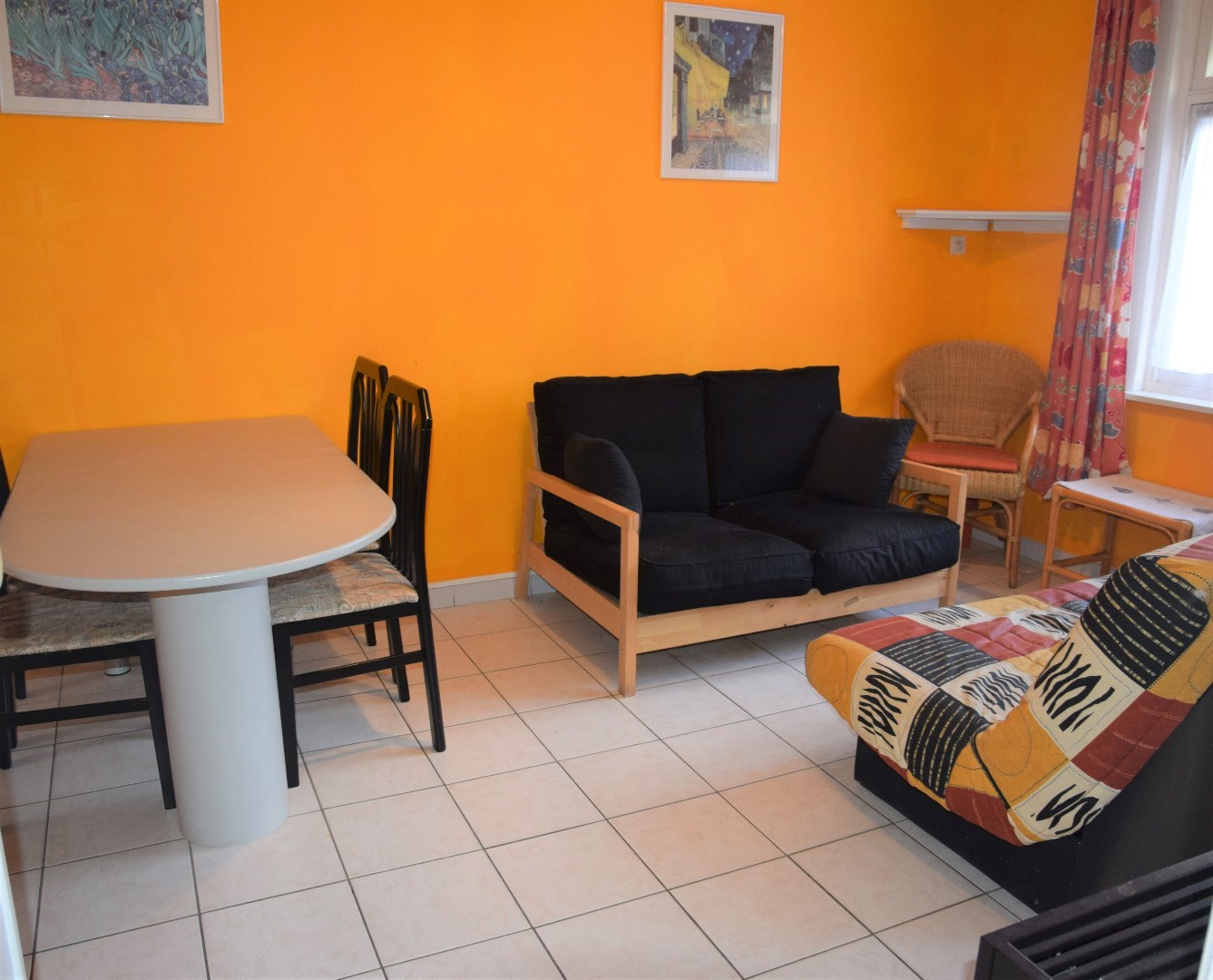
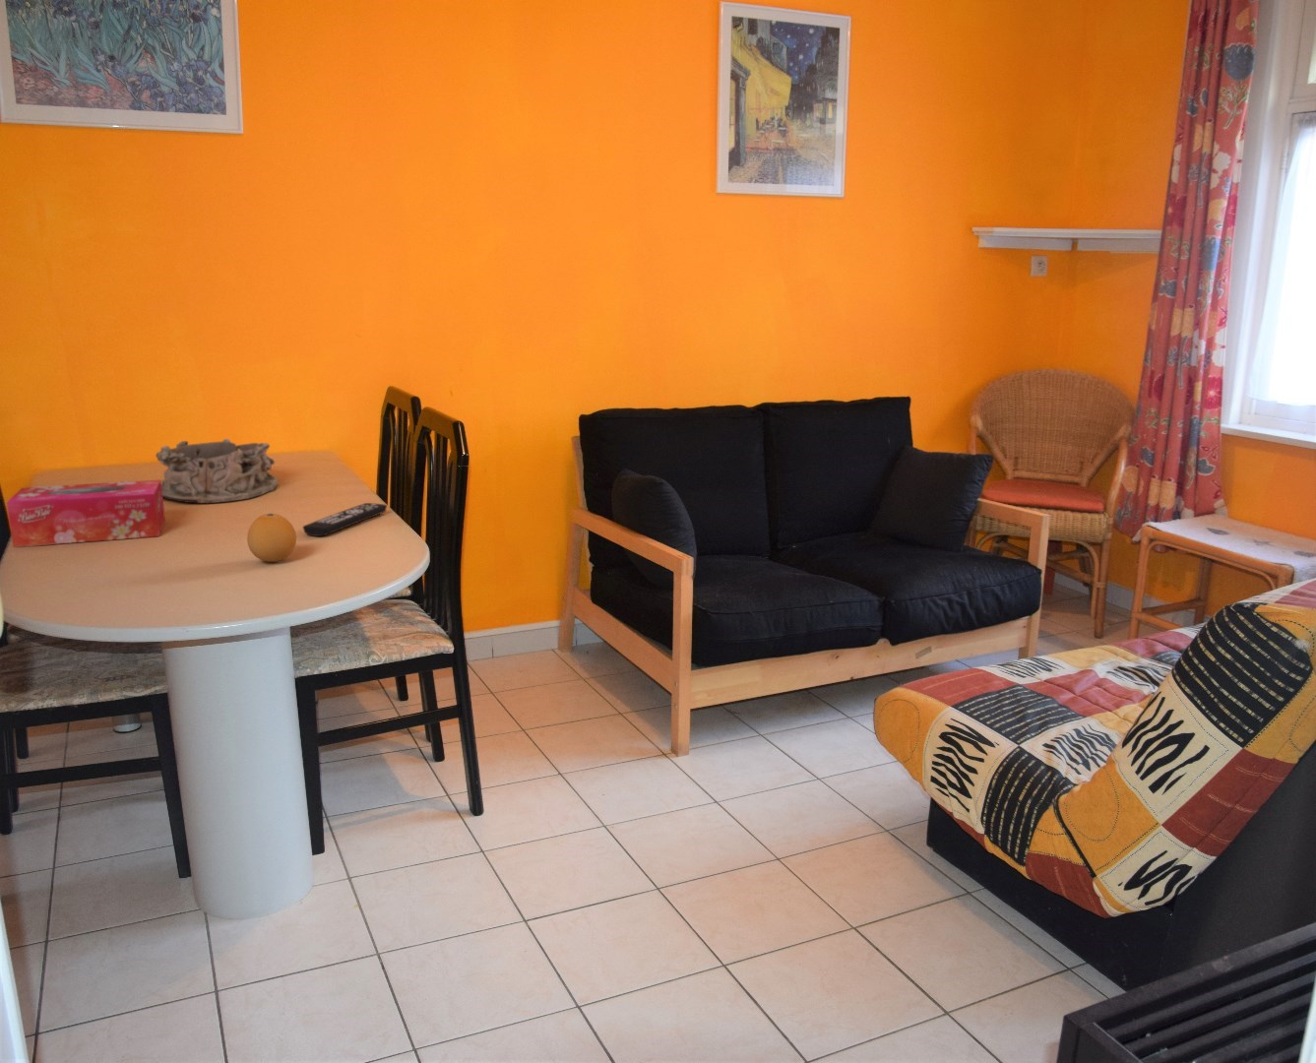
+ tissue box (90, 512)
+ fruit (271, 537)
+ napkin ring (216, 465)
+ remote control (346, 518)
